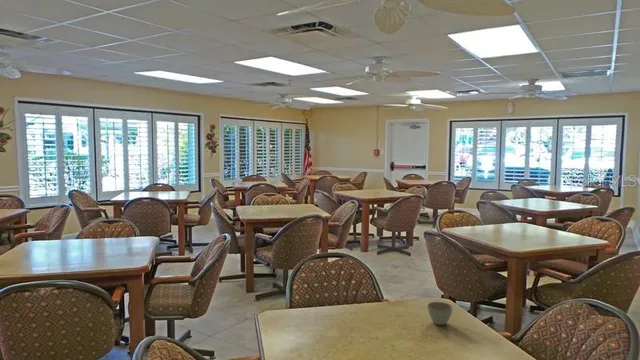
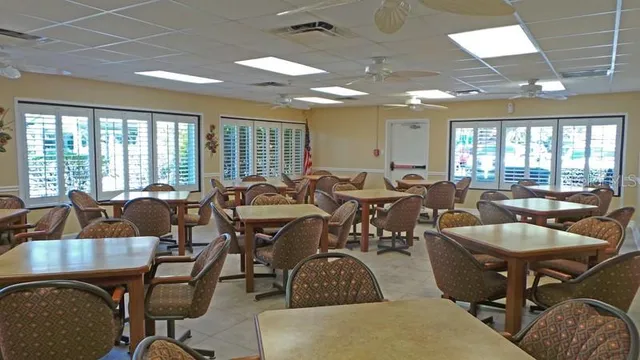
- flower pot (439, 314)
